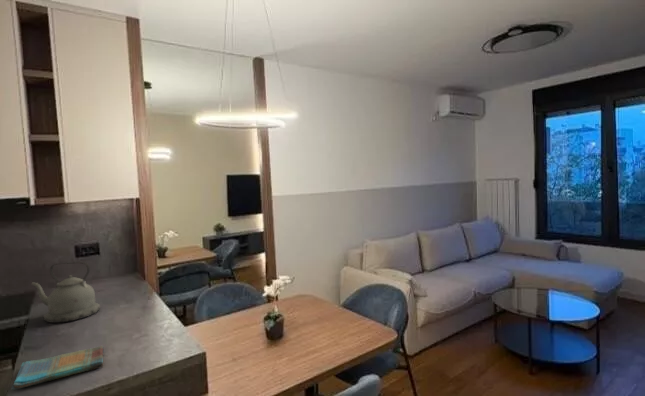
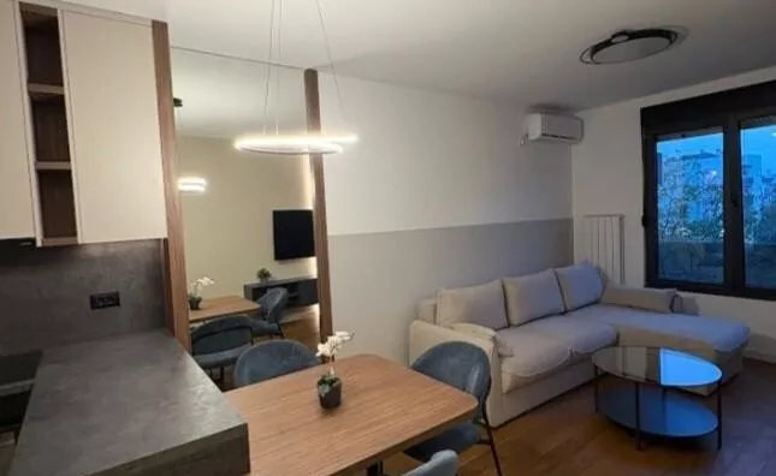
- kettle (67, 289)
- dish towel (62, 364)
